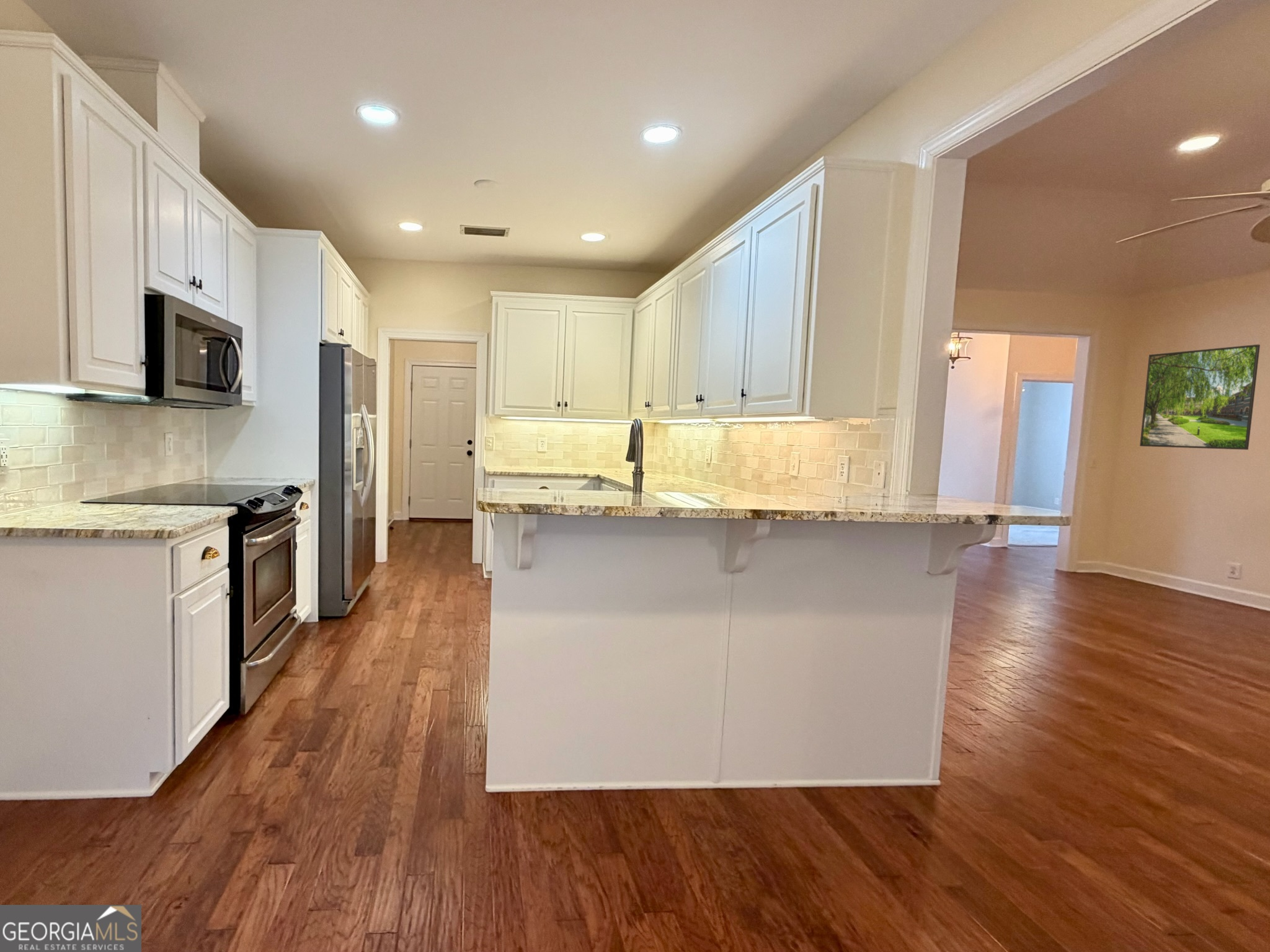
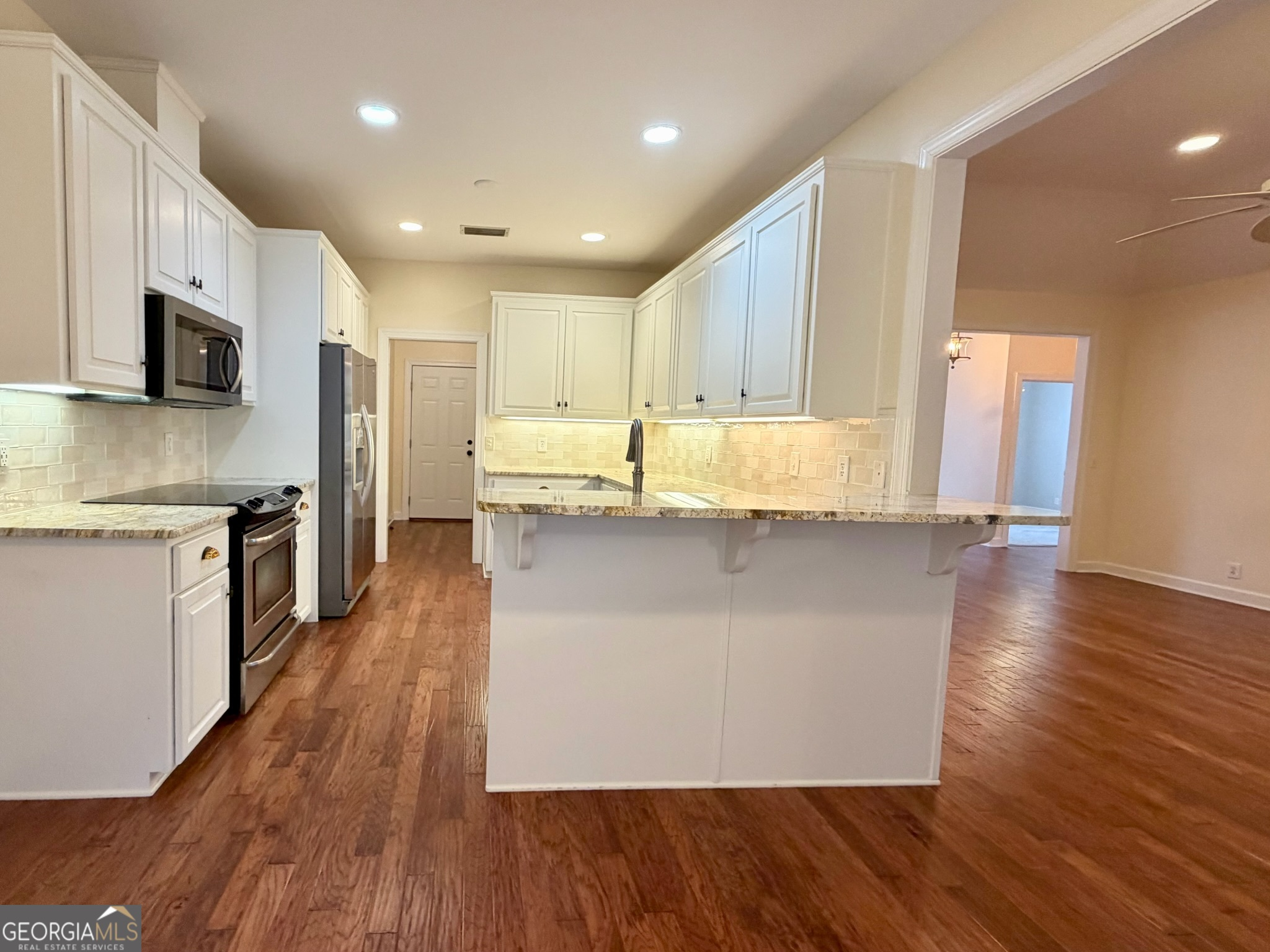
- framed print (1195, 399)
